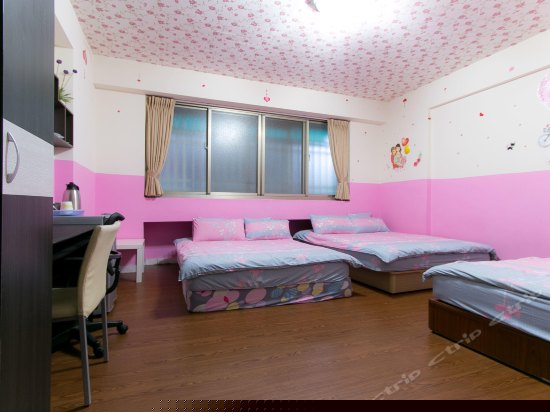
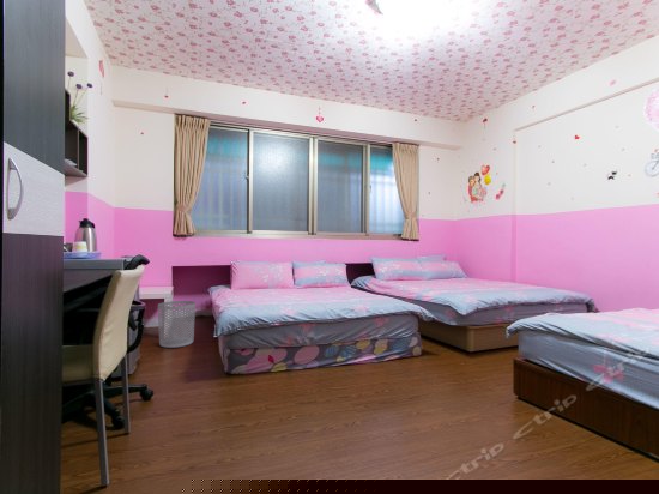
+ waste bin (176, 323)
